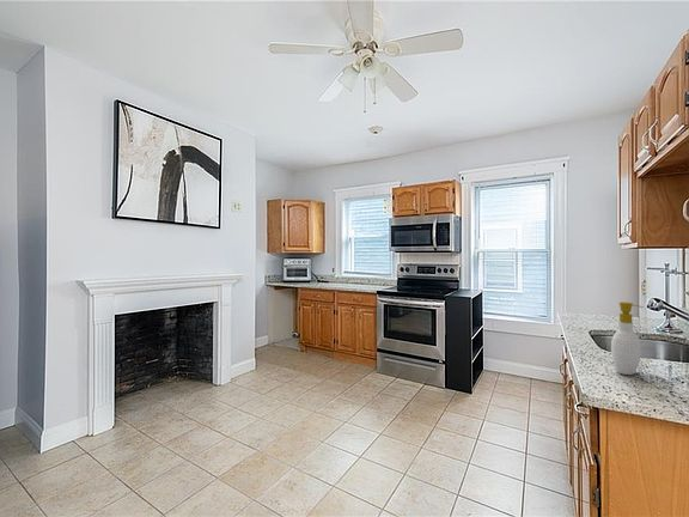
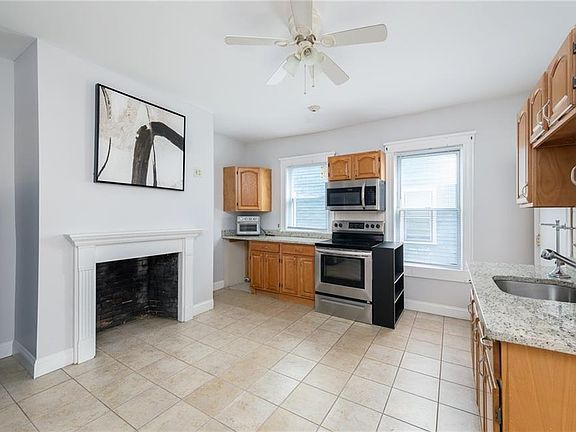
- soap bottle (627, 336)
